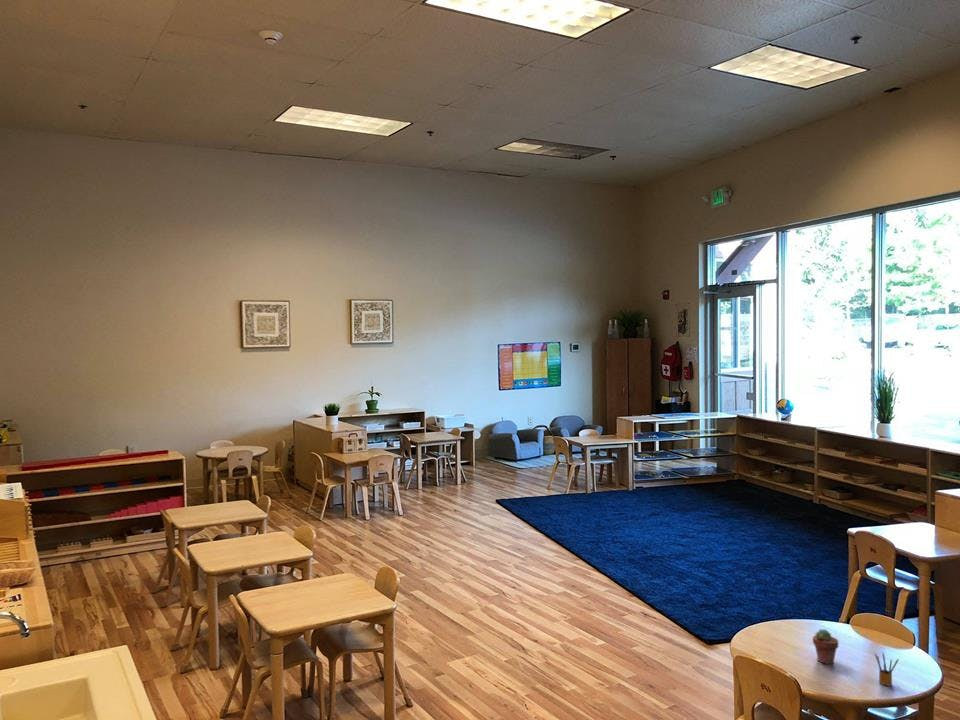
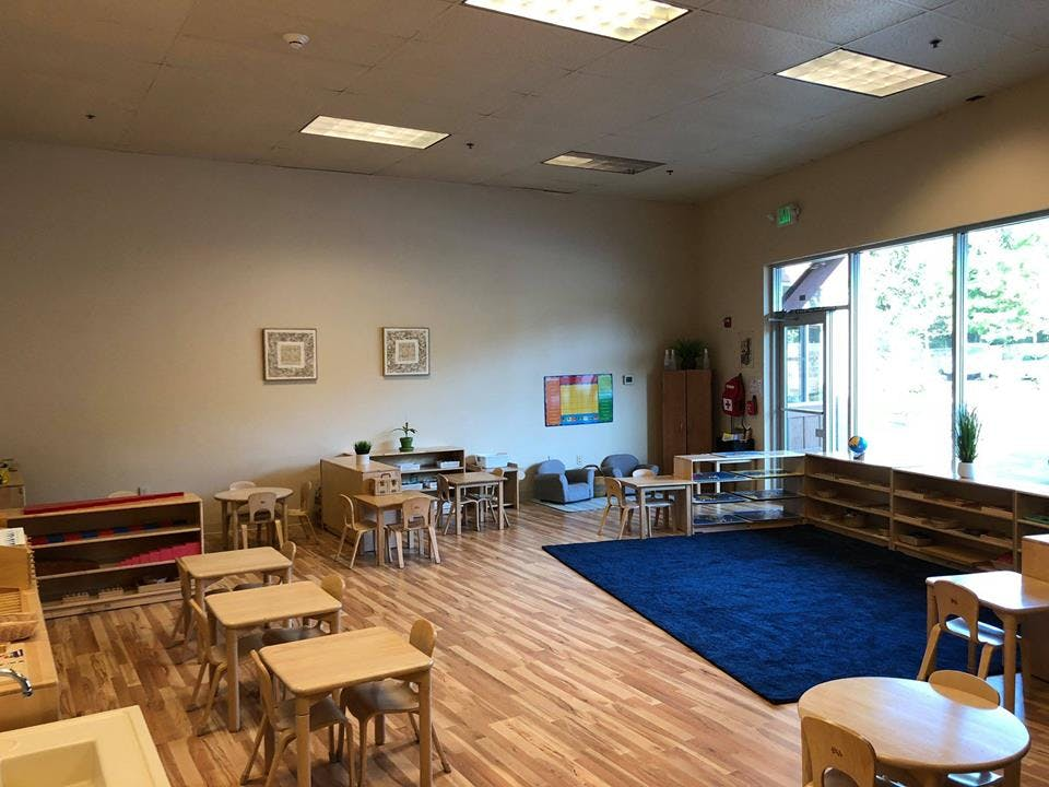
- pencil box (885, 669)
- potted succulent (825, 645)
